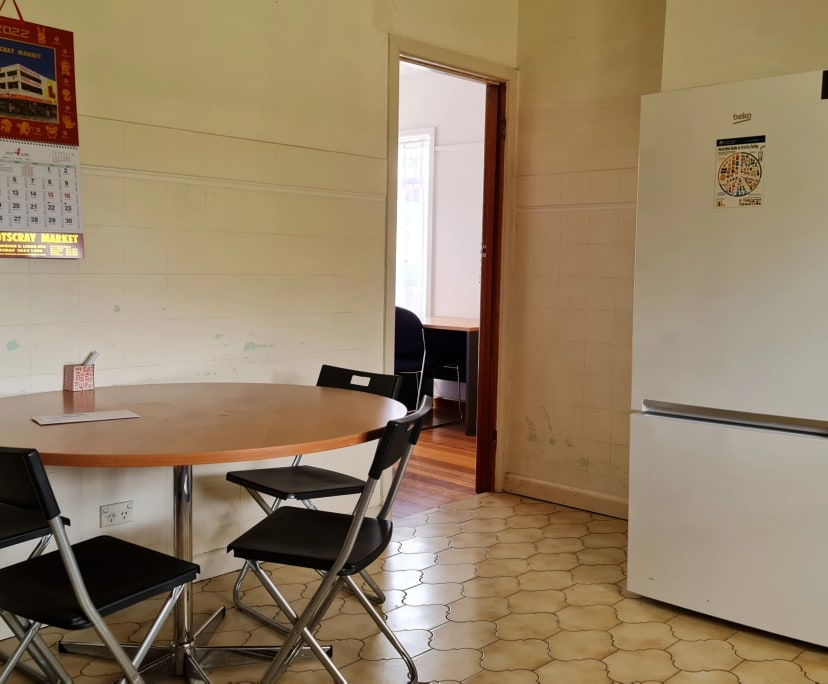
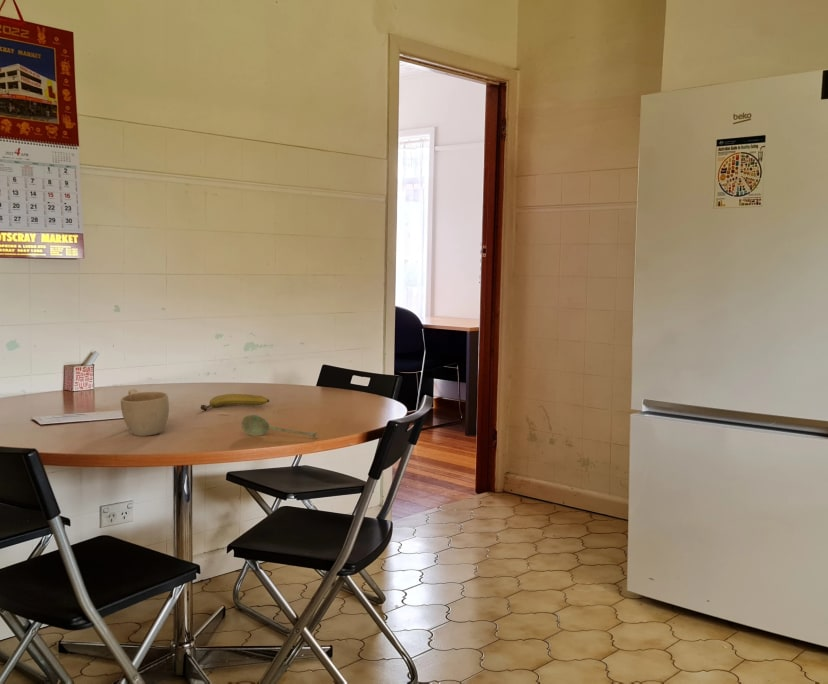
+ soupspoon (279, 428)
+ cup (143, 412)
+ fruit (236, 401)
